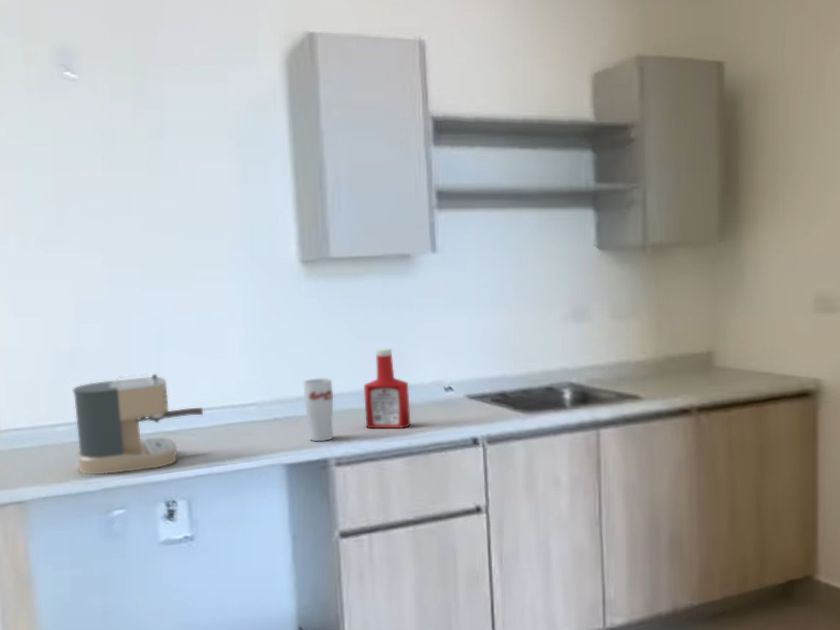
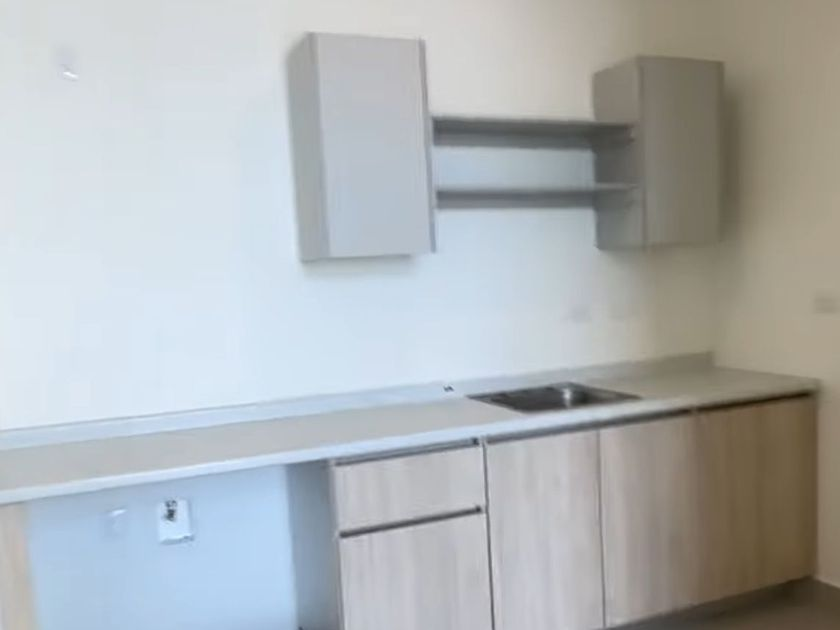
- cup (319, 409)
- coffee maker (139, 418)
- soap bottle (386, 388)
